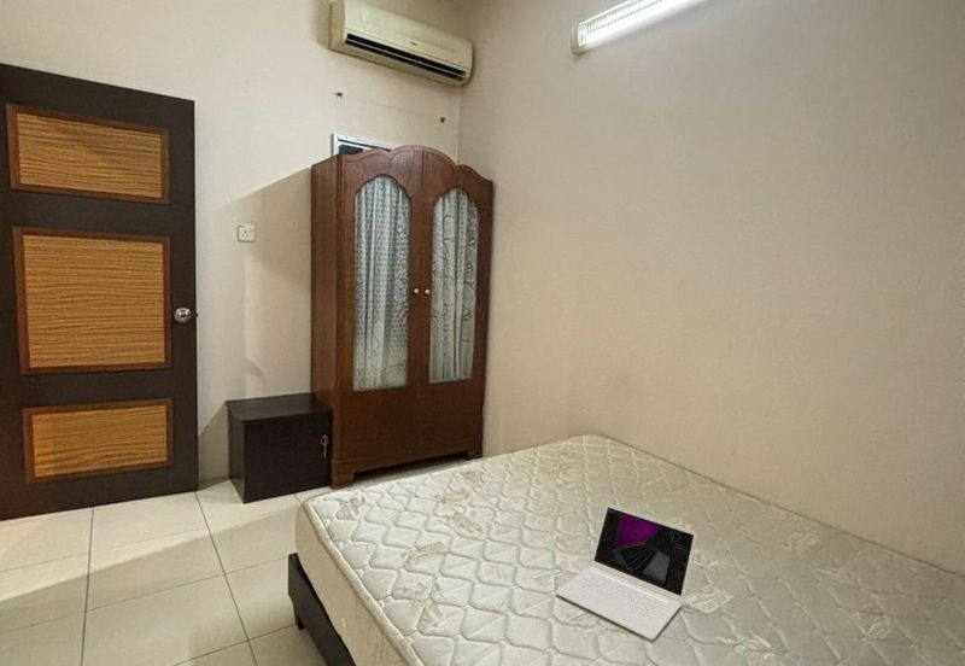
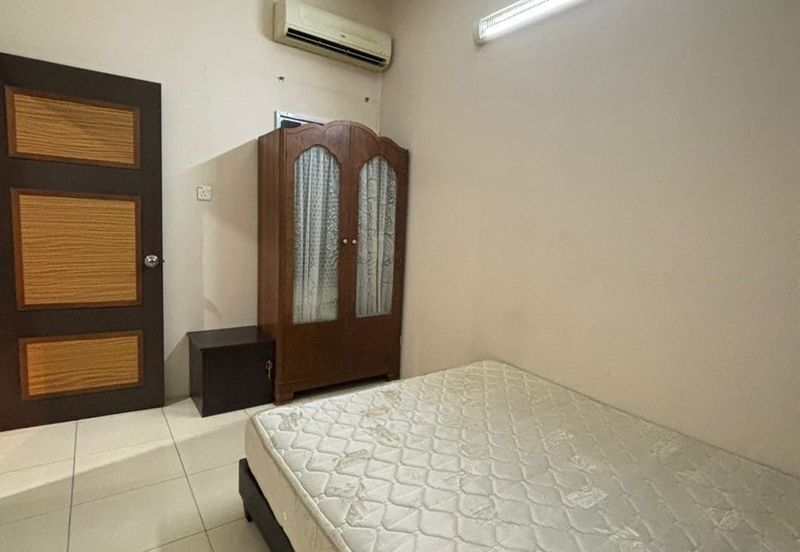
- laptop (626, 559)
